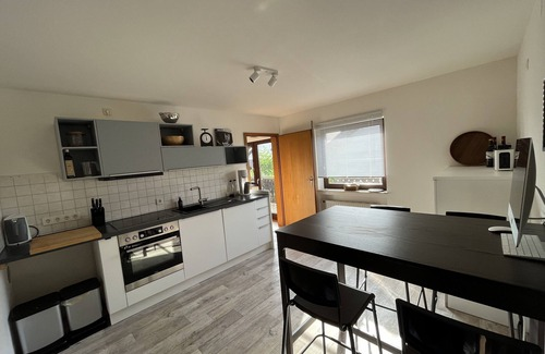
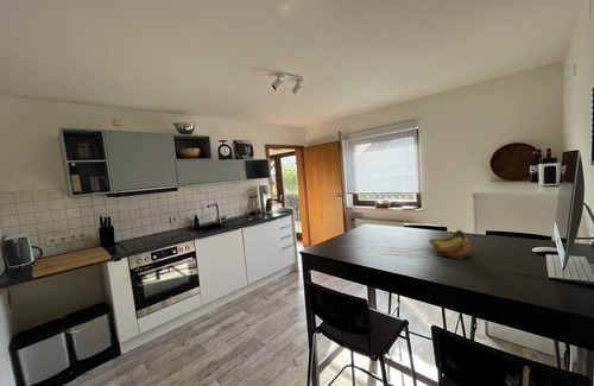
+ fruit (447, 241)
